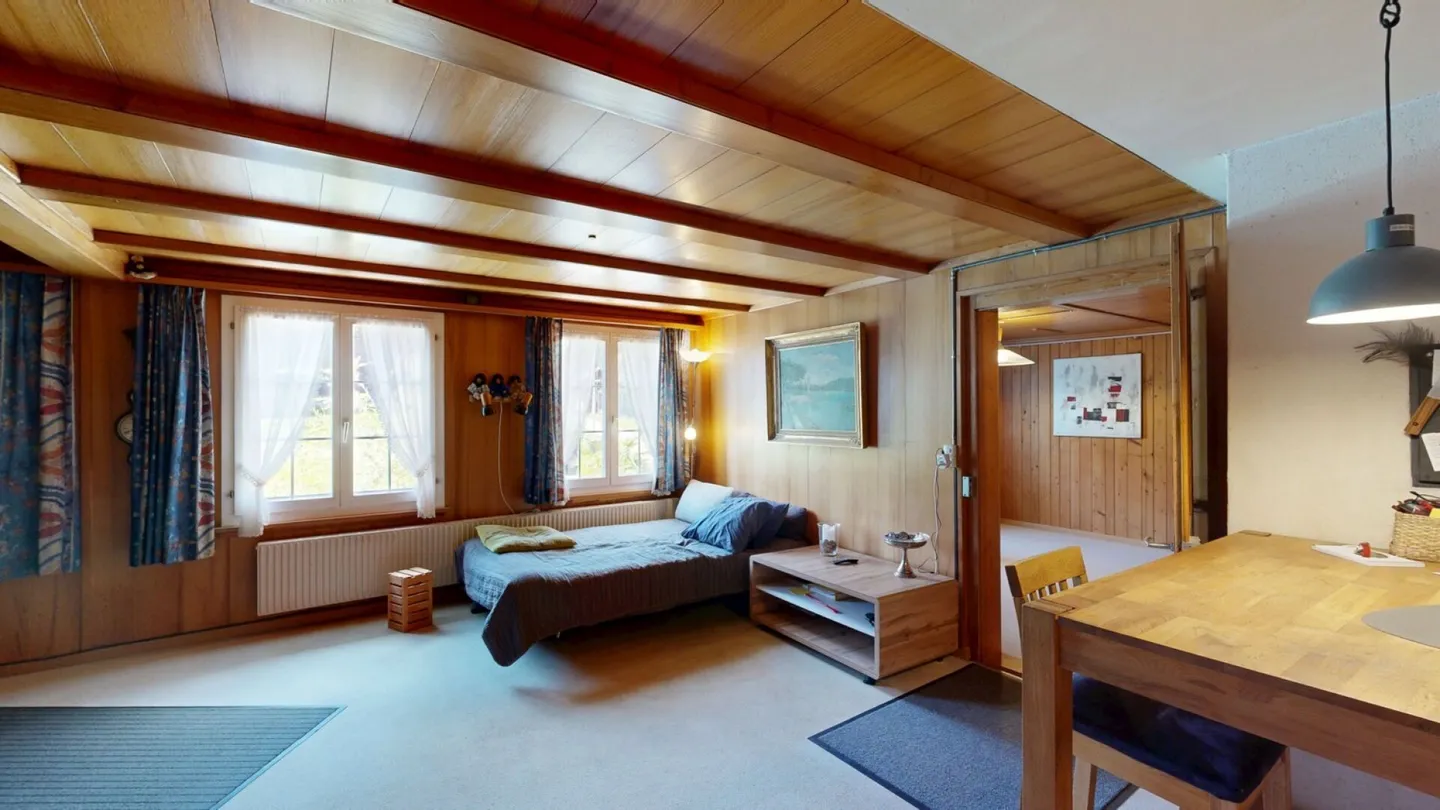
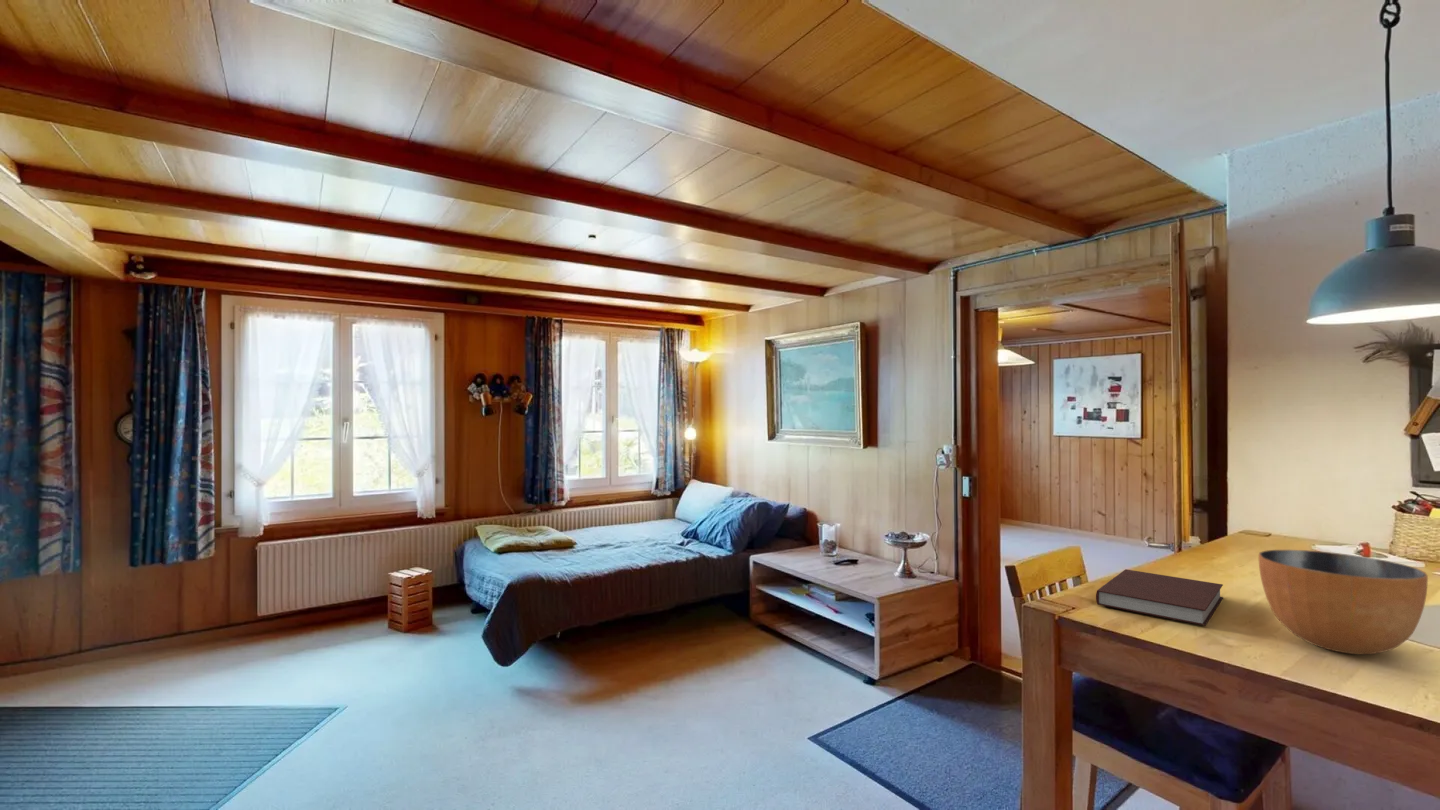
+ notebook (1160, 594)
+ bowl (1337, 604)
